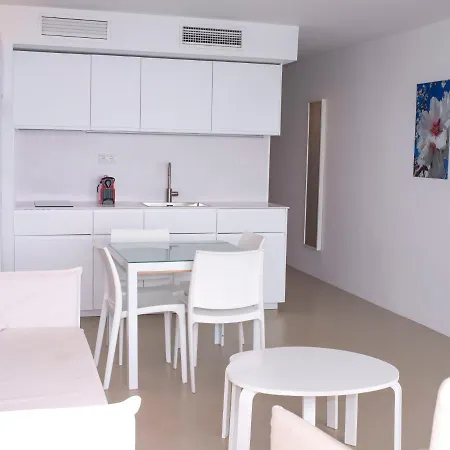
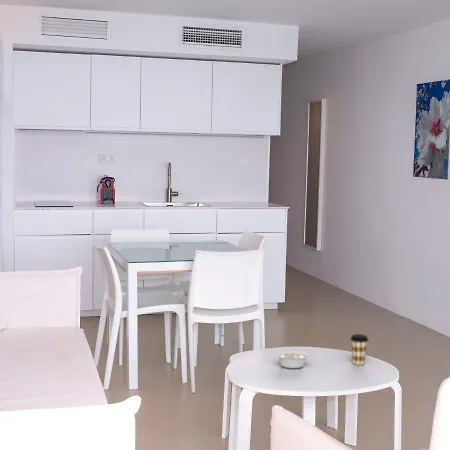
+ legume (293, 359)
+ coffee cup (359, 349)
